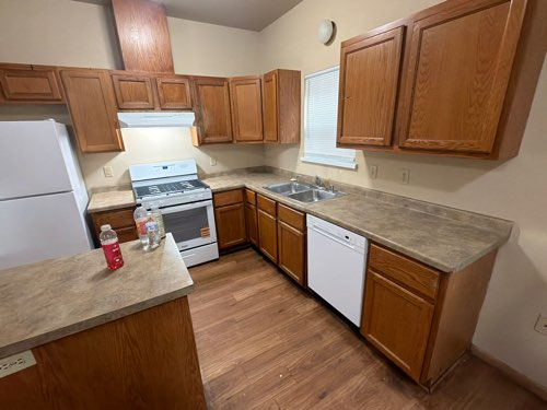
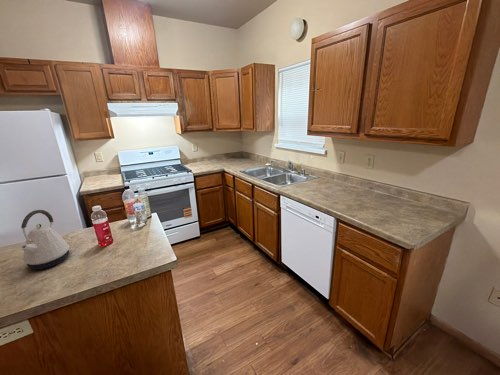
+ kettle (41, 237)
